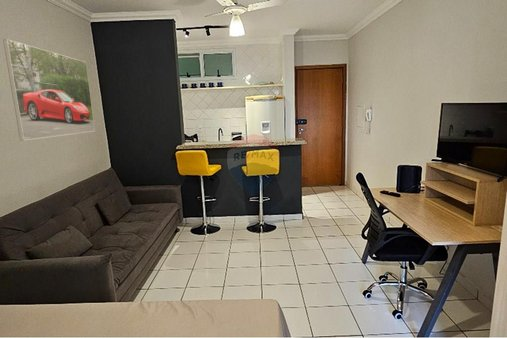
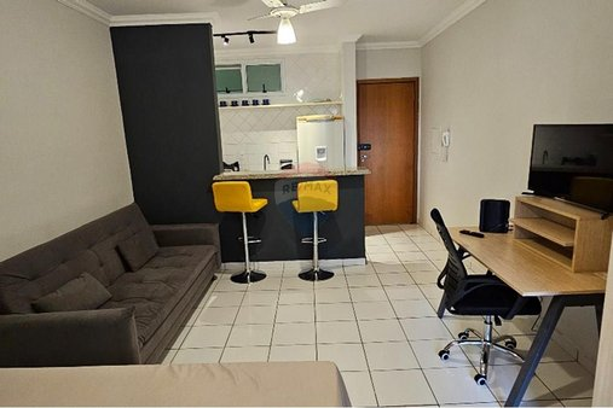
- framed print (58, 94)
